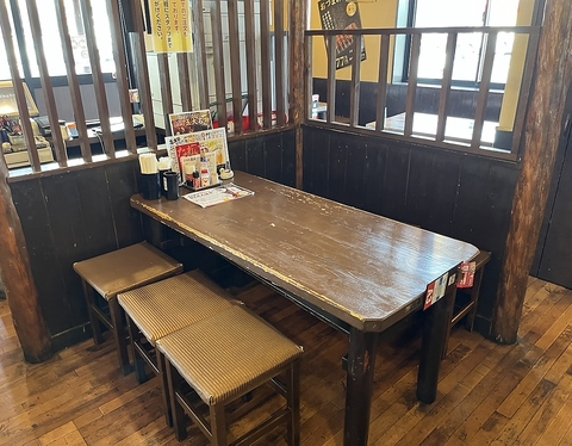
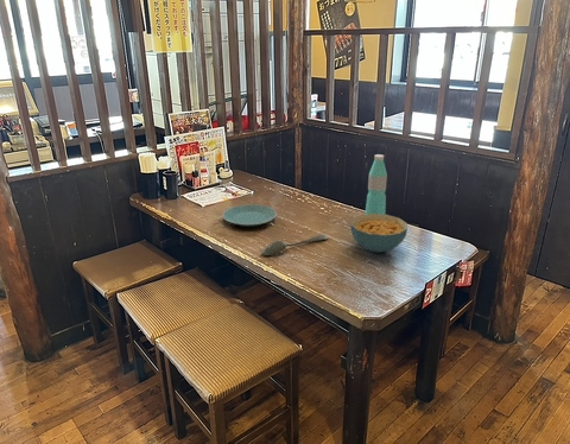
+ water bottle (376, 190)
+ cereal bowl (378, 236)
+ plate (249, 216)
+ spoon (294, 243)
